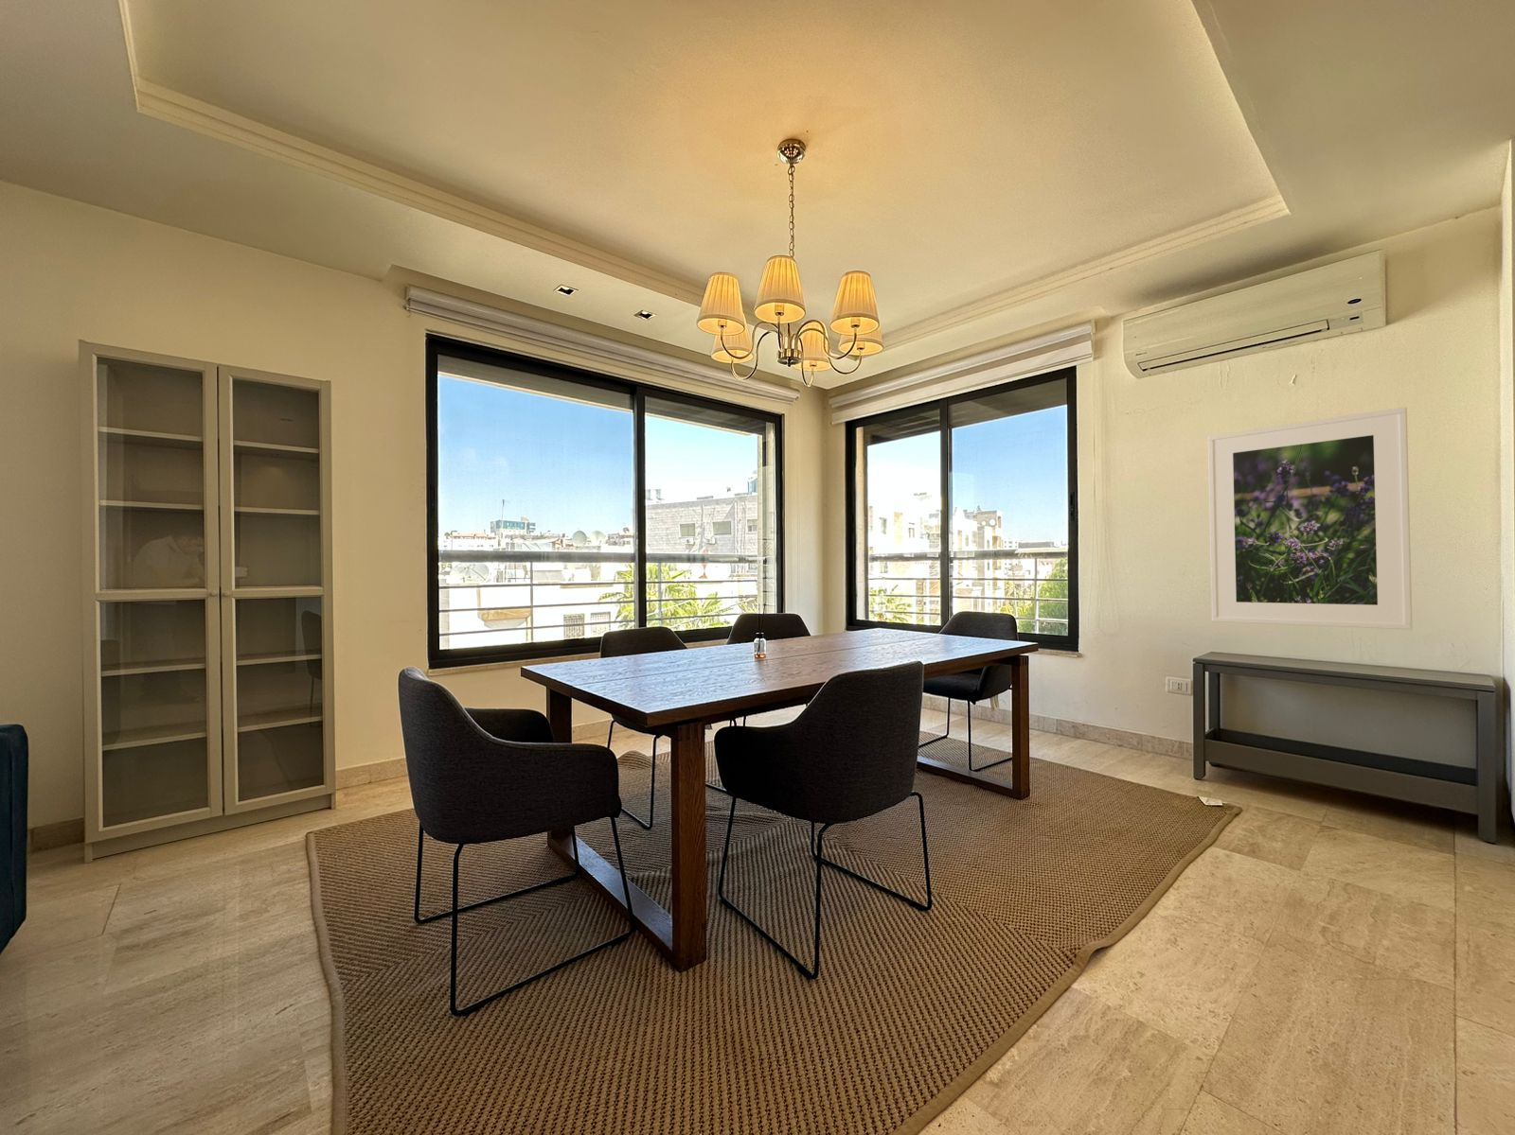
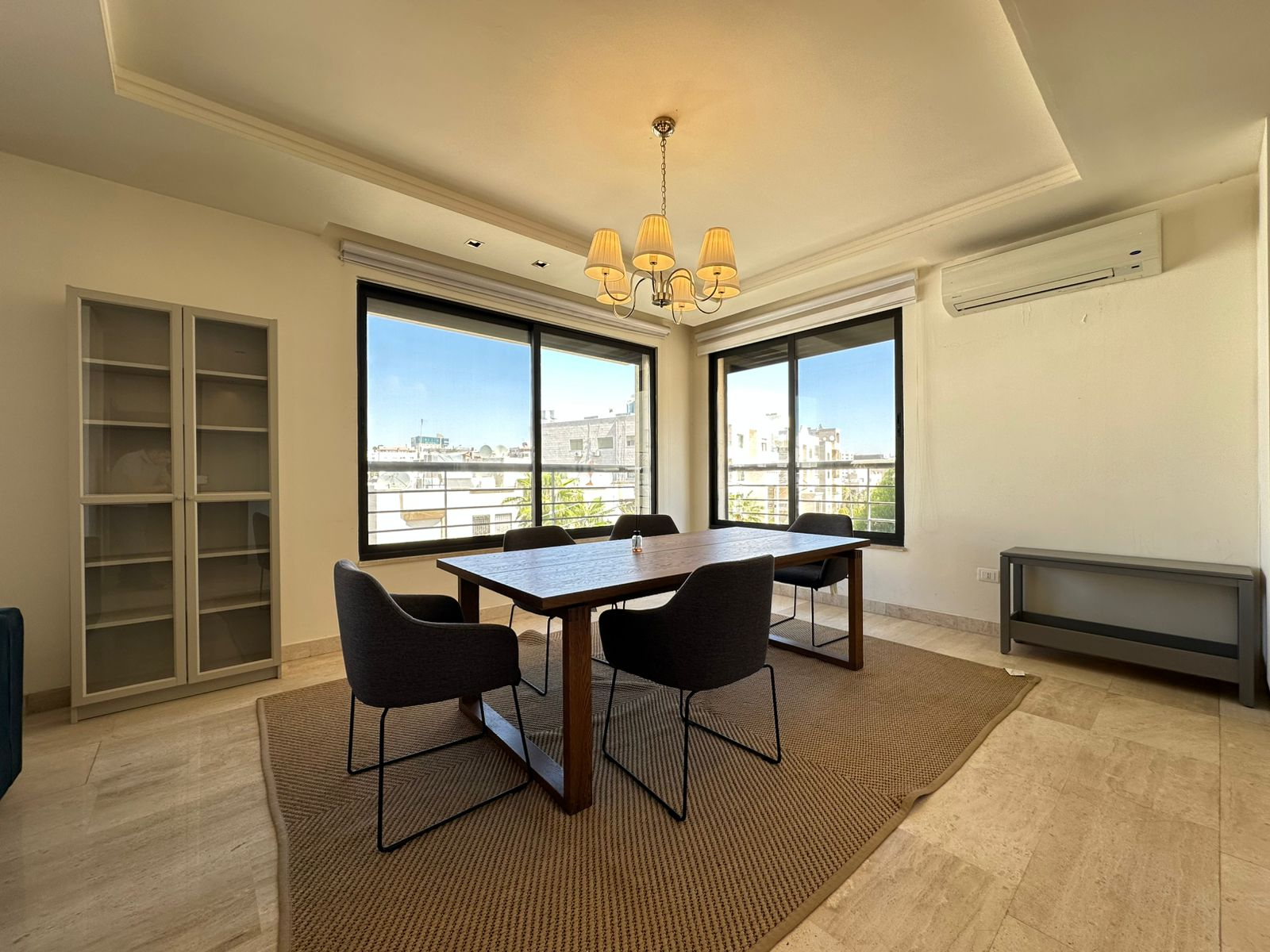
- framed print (1300, 523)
